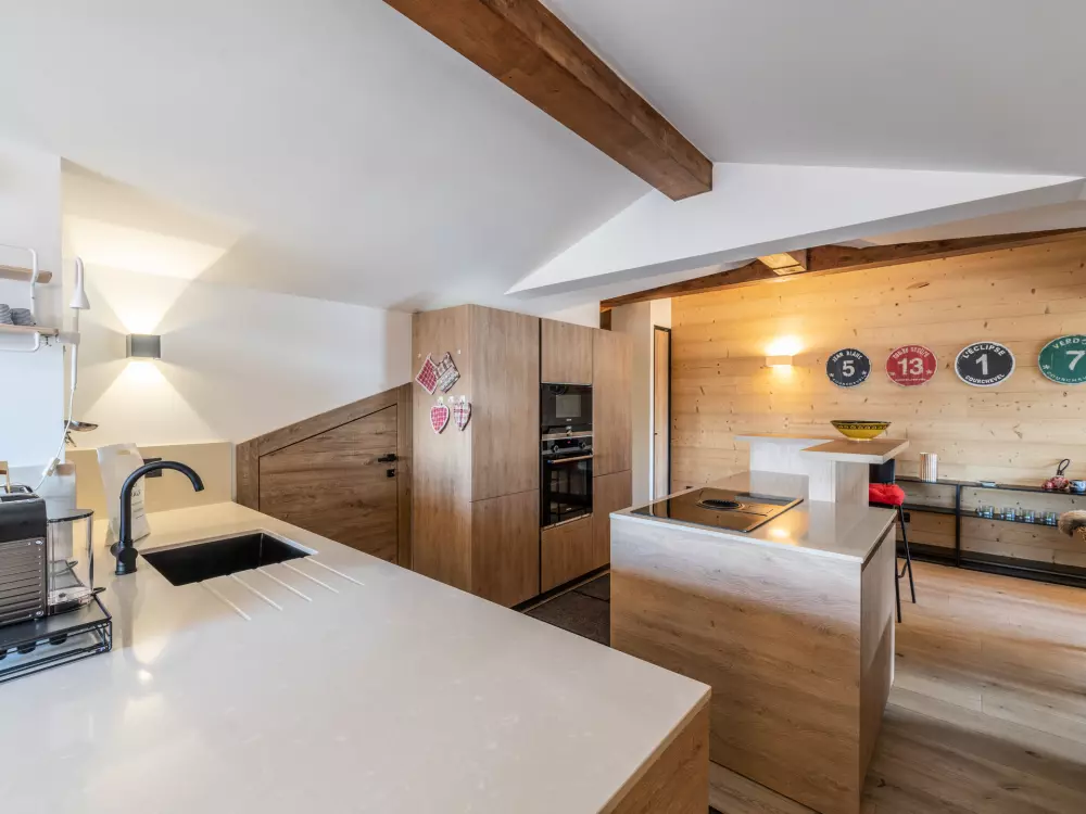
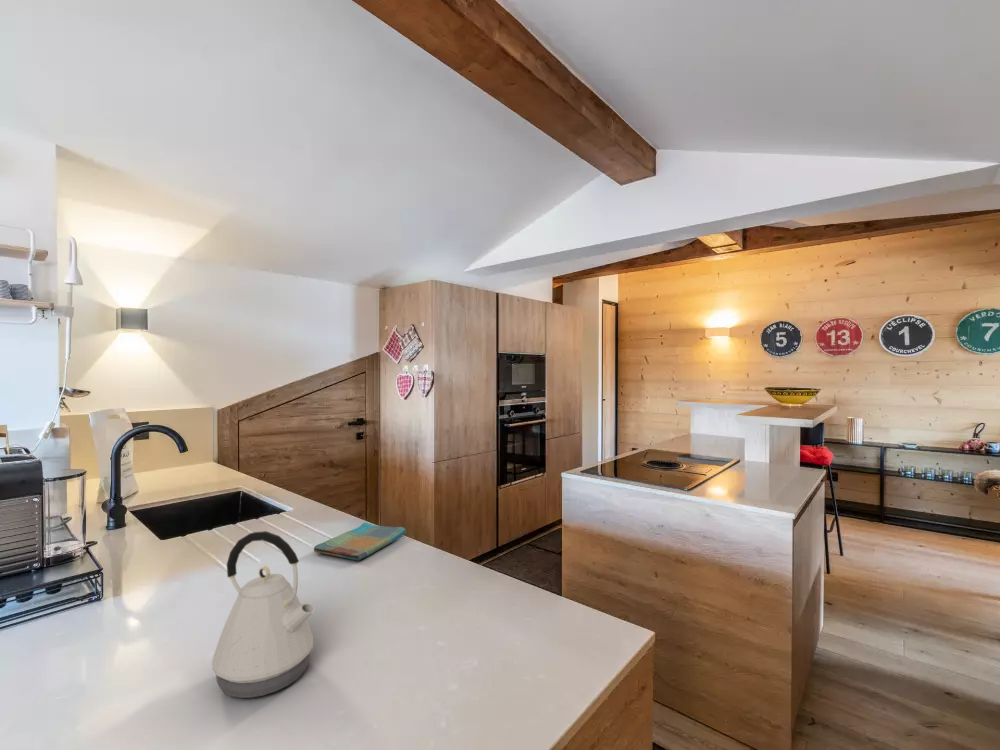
+ kettle (267, 603)
+ dish towel (362, 539)
